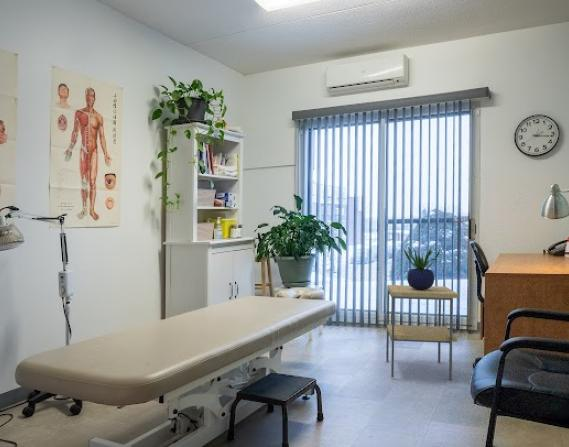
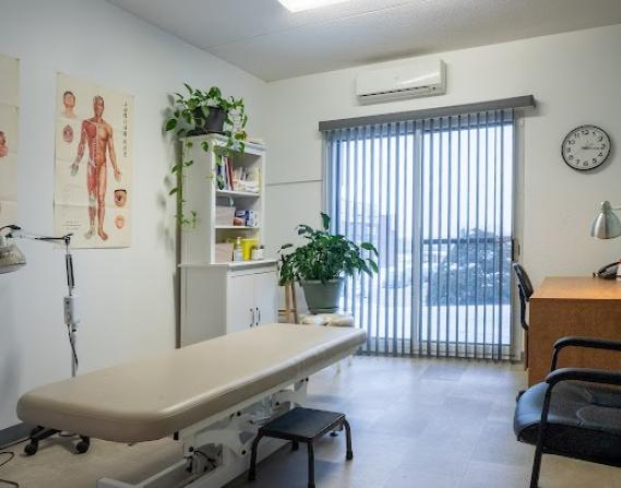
- potted plant (419, 266)
- side table (420, 329)
